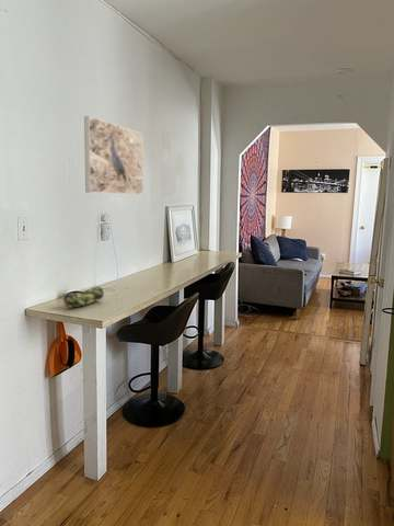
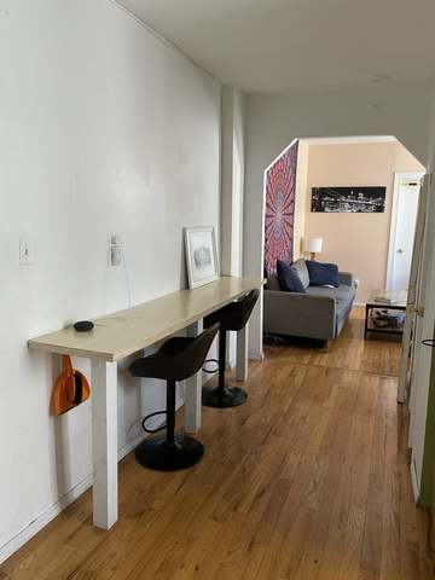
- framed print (117, 160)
- pencil case (83, 297)
